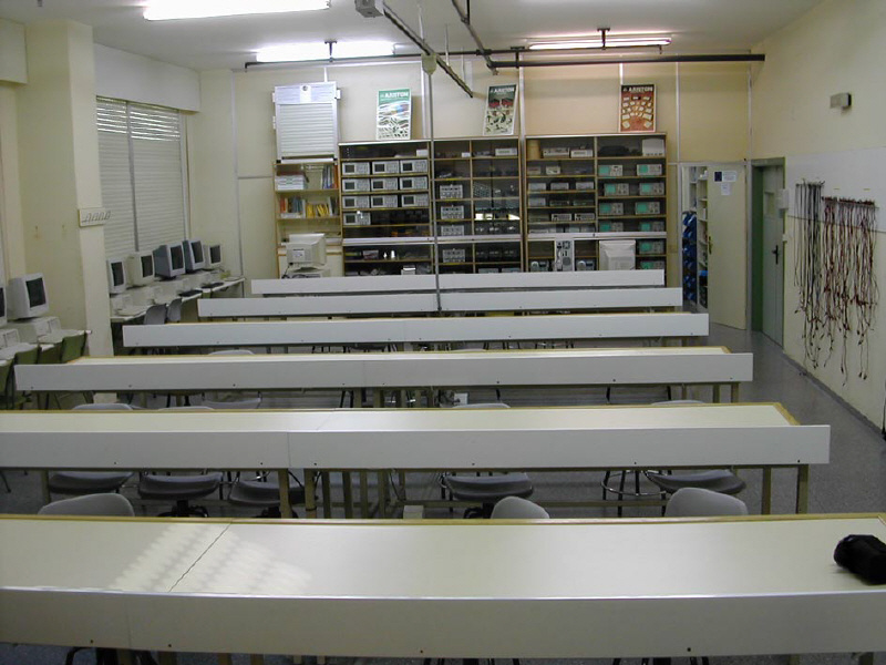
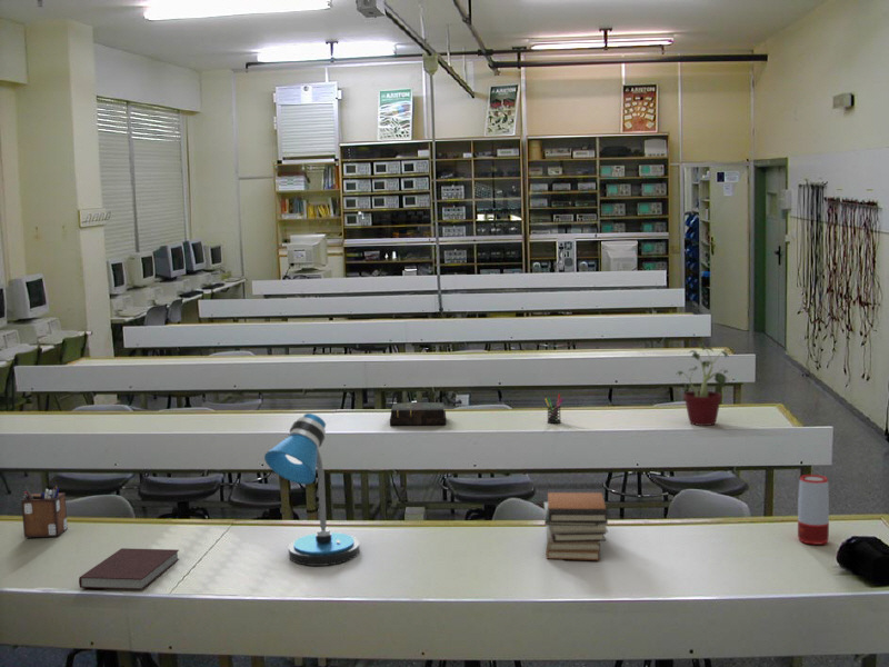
+ speaker (812, 509)
+ book (418, 414)
+ notebook (131, 567)
+ book stack (575, 522)
+ desk lamp (312, 481)
+ pen holder (553, 407)
+ potted plant (703, 381)
+ desk organizer (43, 507)
